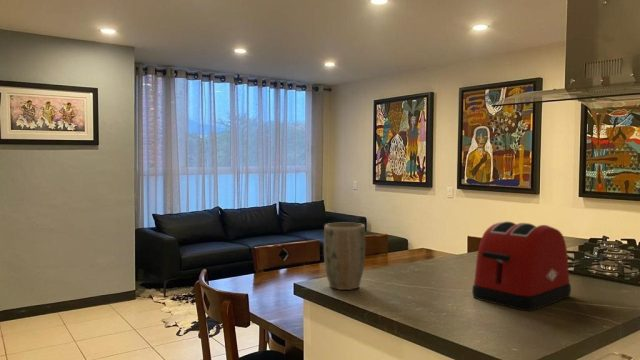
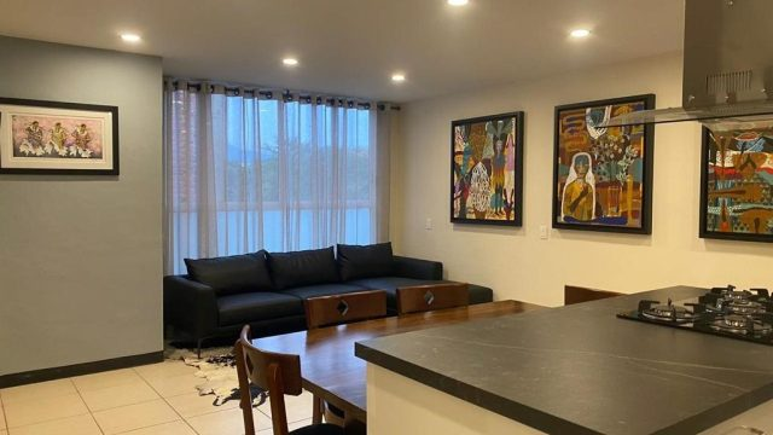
- plant pot (344, 255)
- toaster (521, 260)
